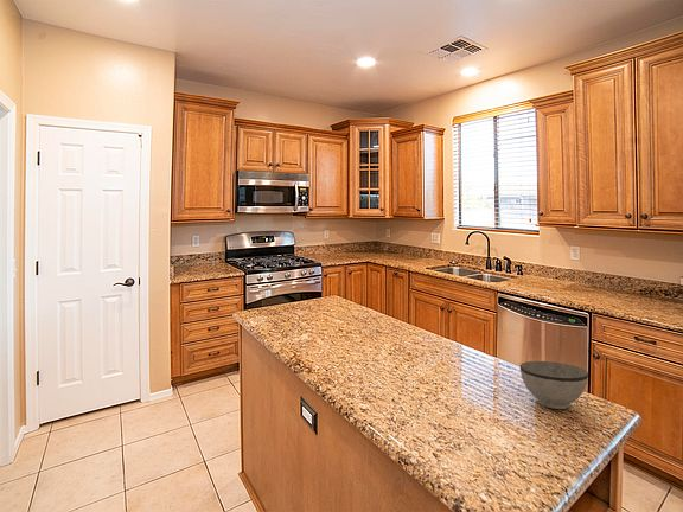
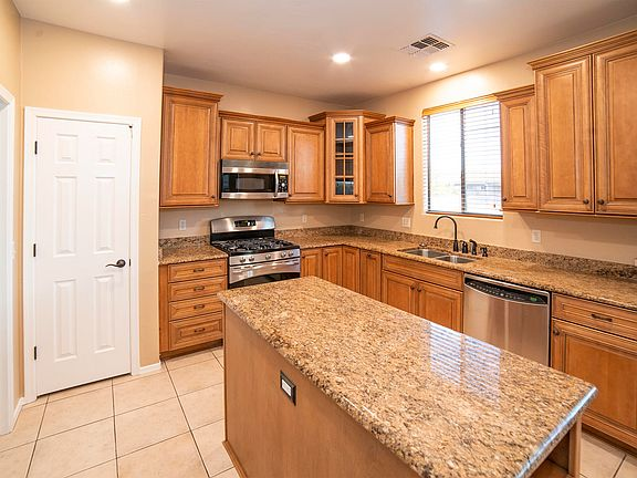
- bowl (553, 385)
